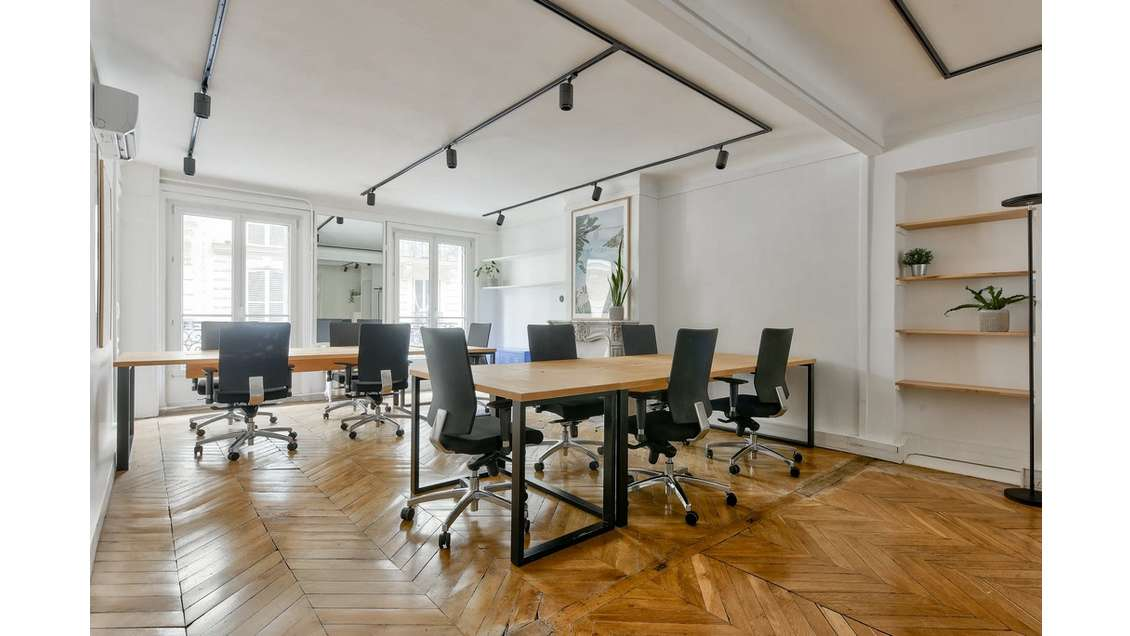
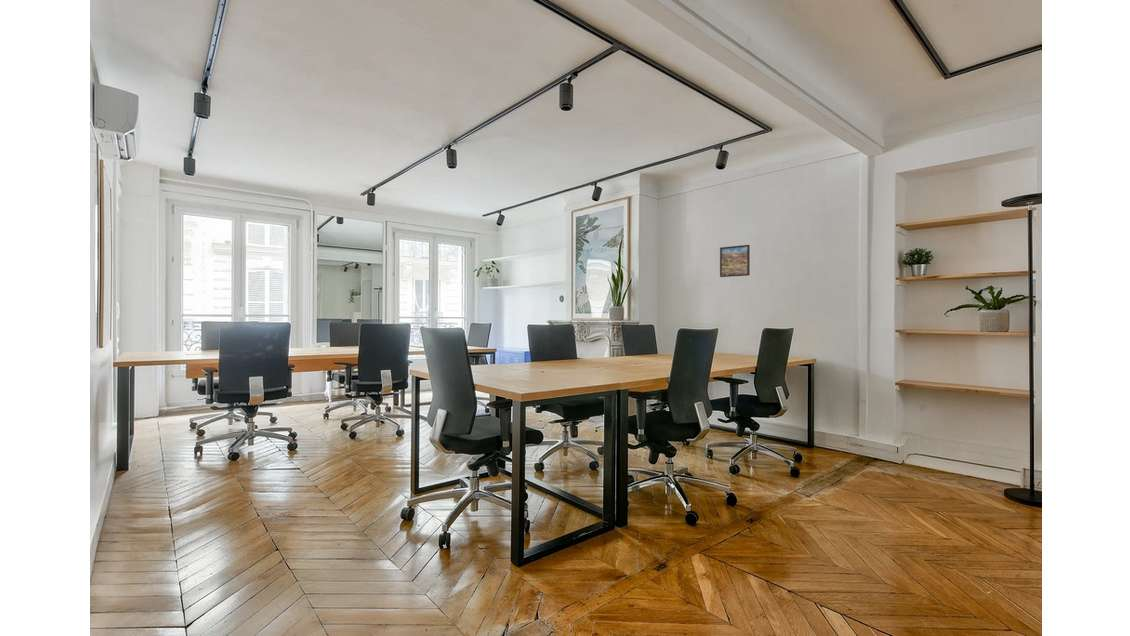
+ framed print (734, 261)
